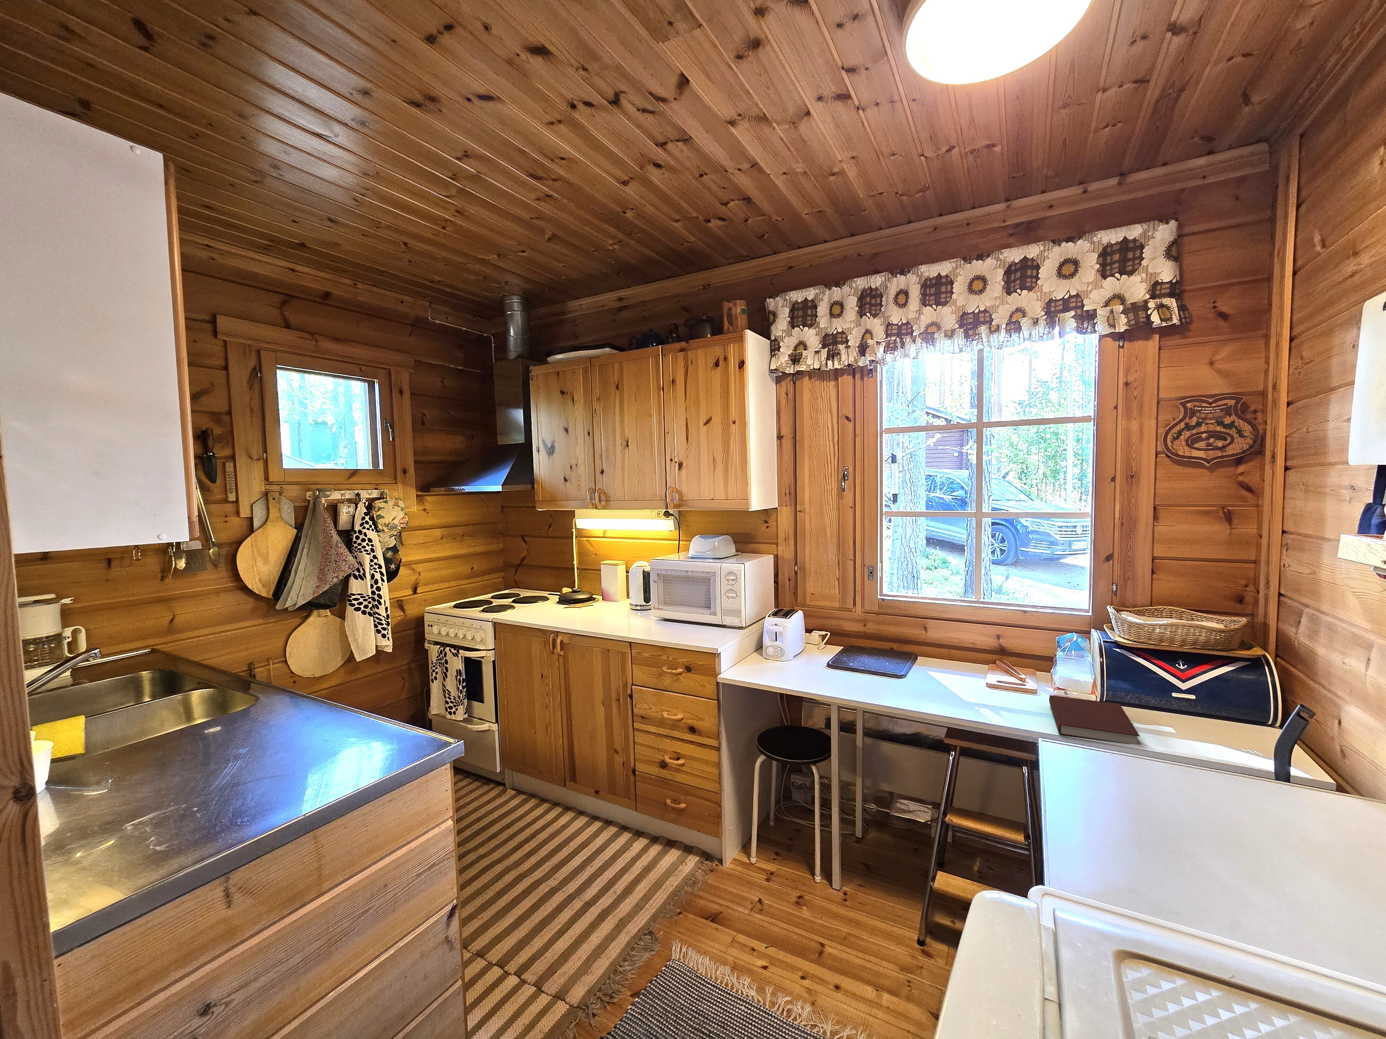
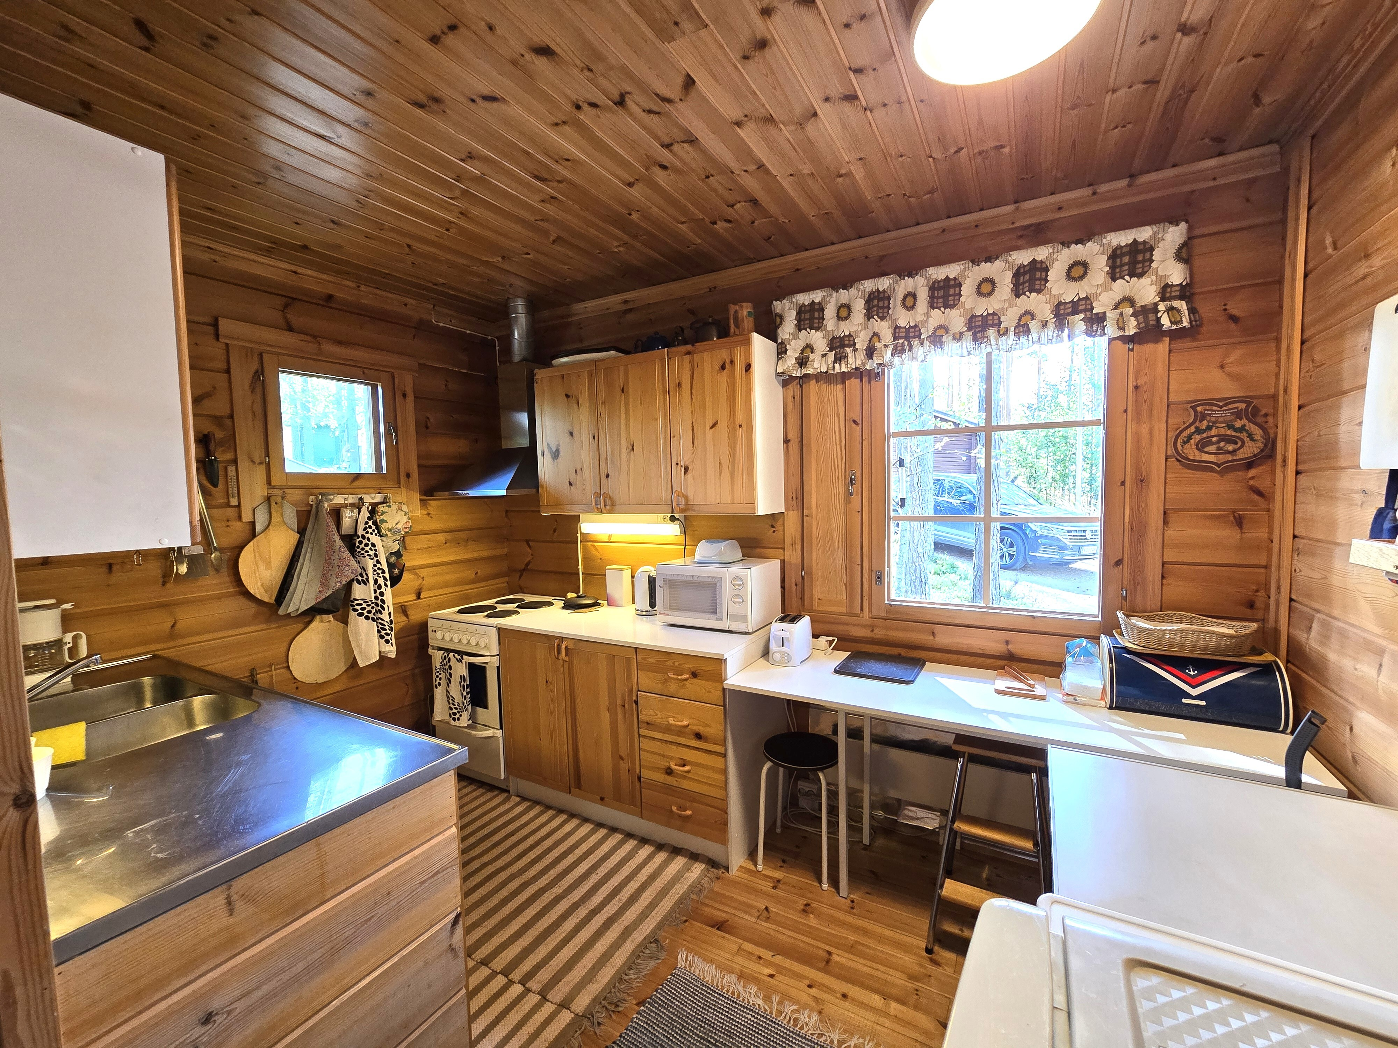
- notebook (1090, 718)
